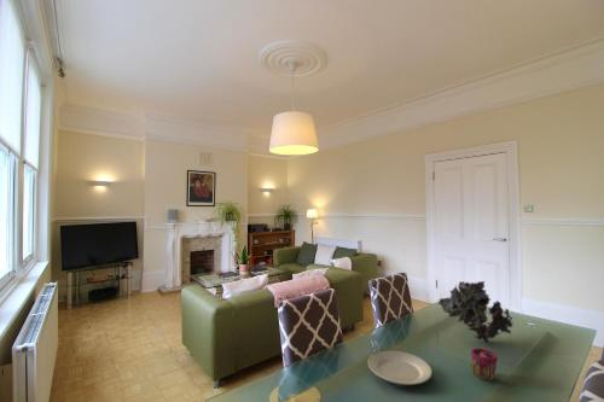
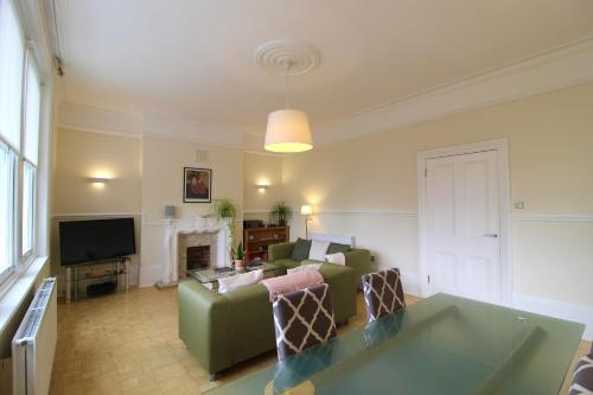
- plate (399, 369)
- plant (472, 308)
- cup (482, 365)
